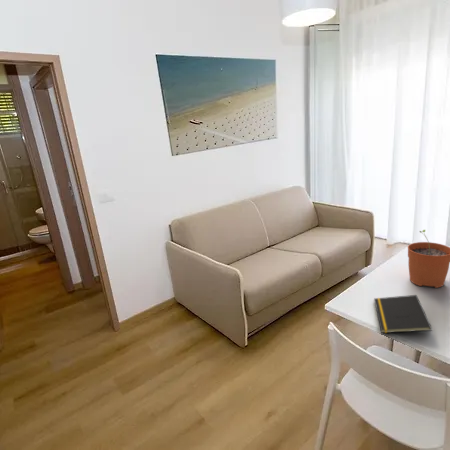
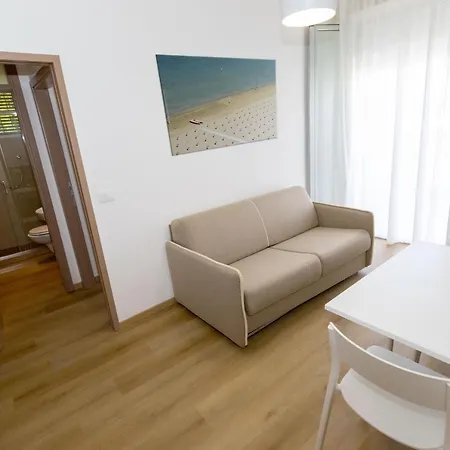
- plant pot (428, 256)
- notepad (399, 312)
